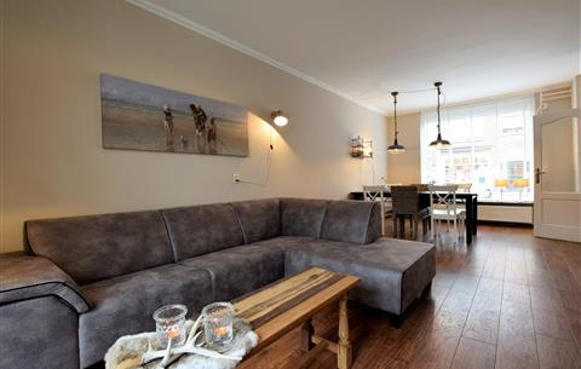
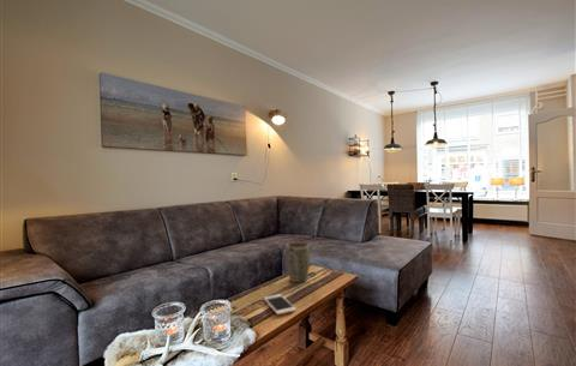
+ cell phone (278, 304)
+ plant pot (298, 262)
